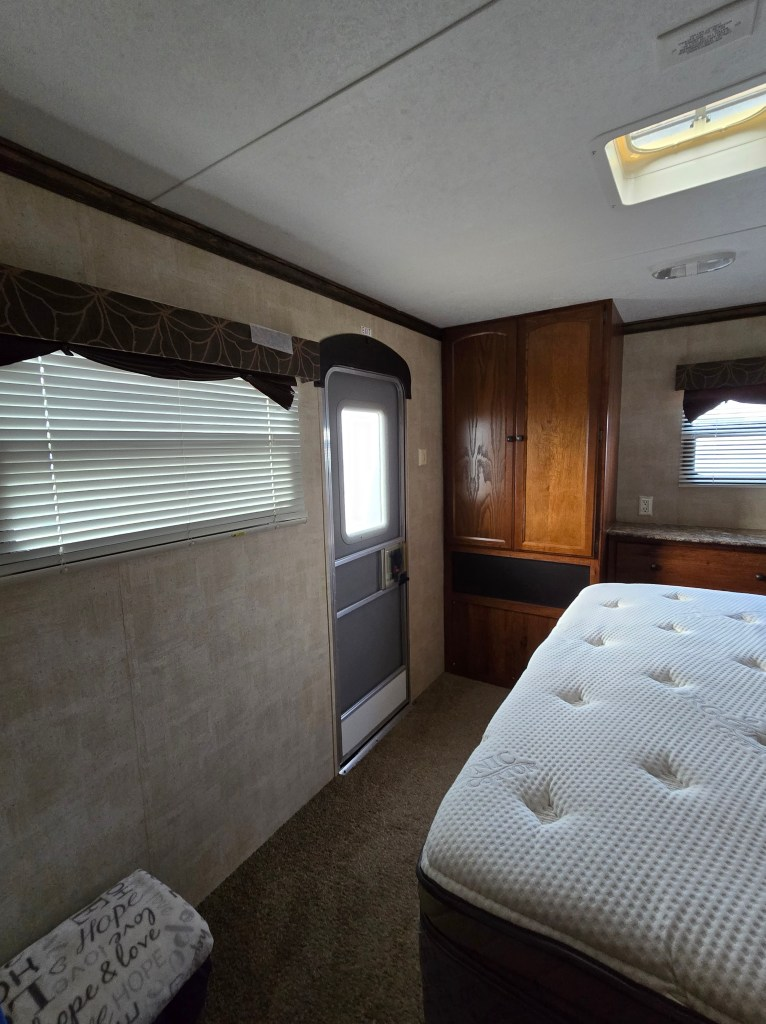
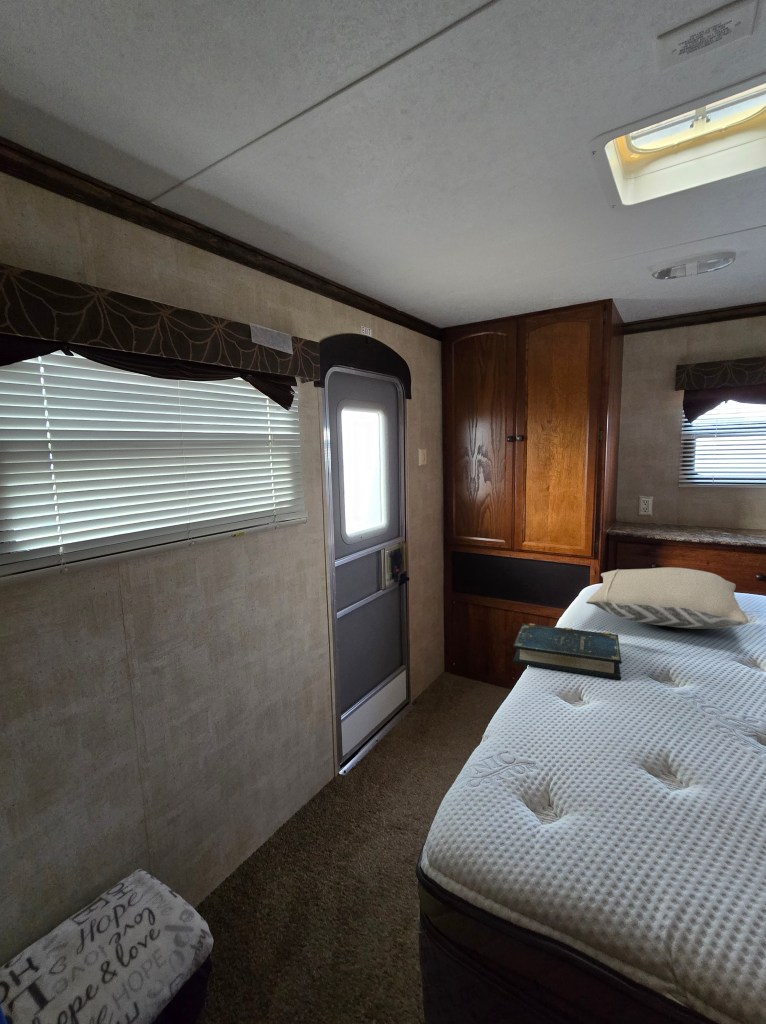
+ book (566, 647)
+ pillow (662, 594)
